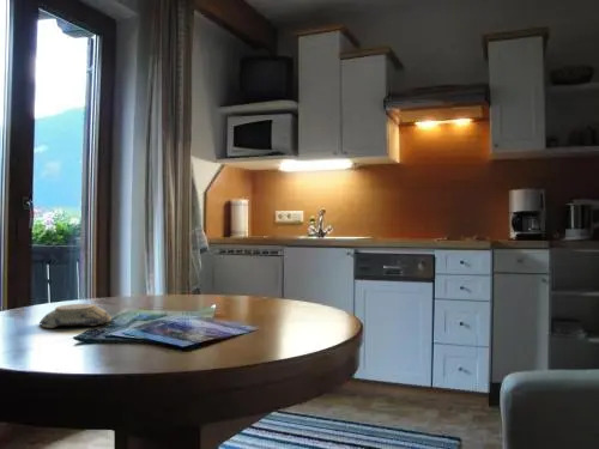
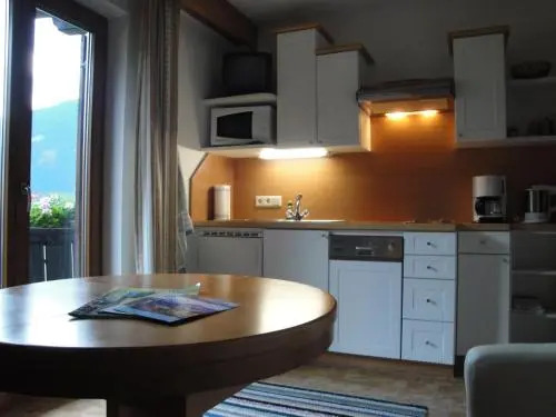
- decorative bowl (75, 314)
